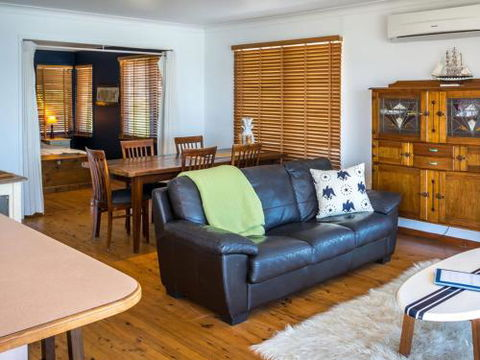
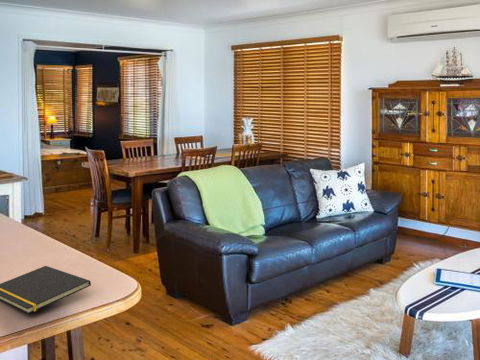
+ notepad (38, 287)
